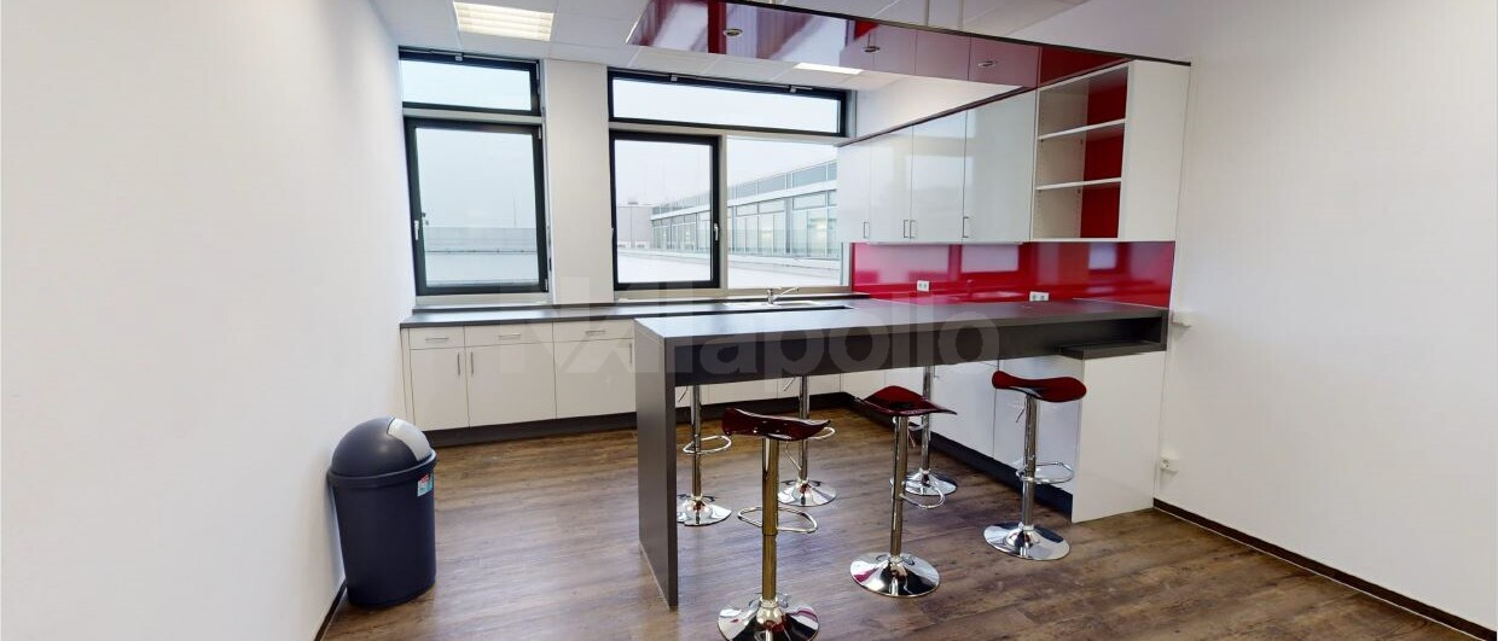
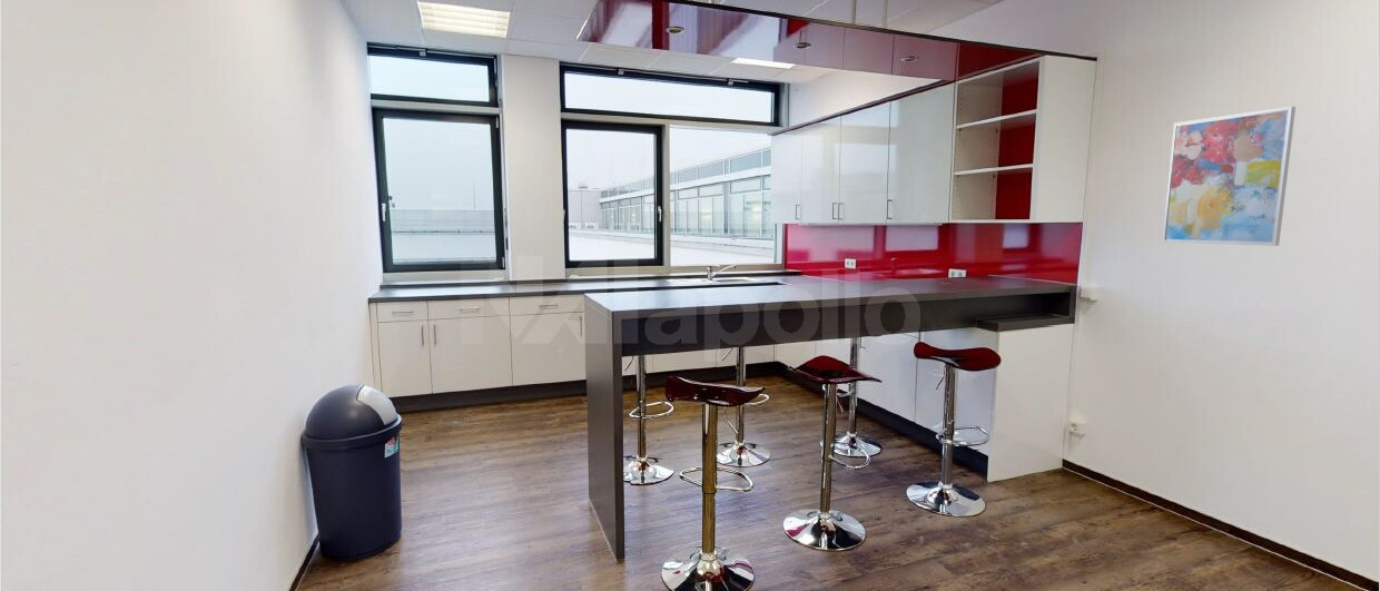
+ wall art (1223, 180)
